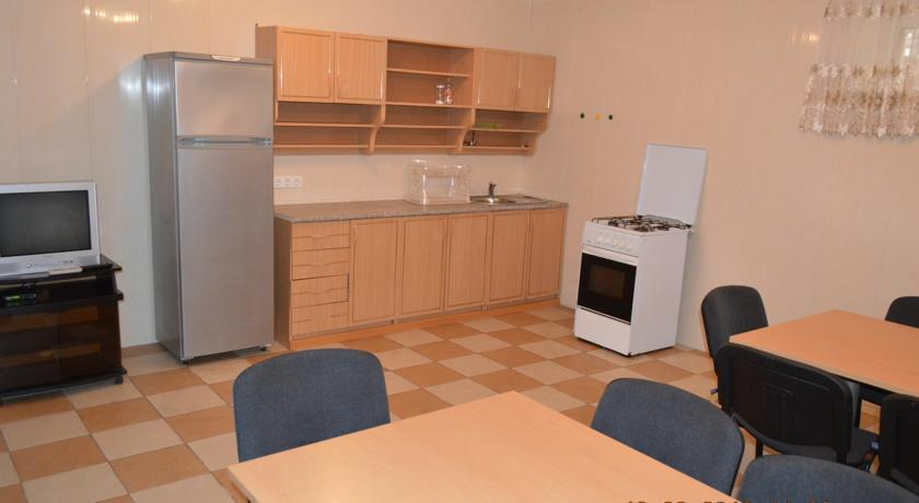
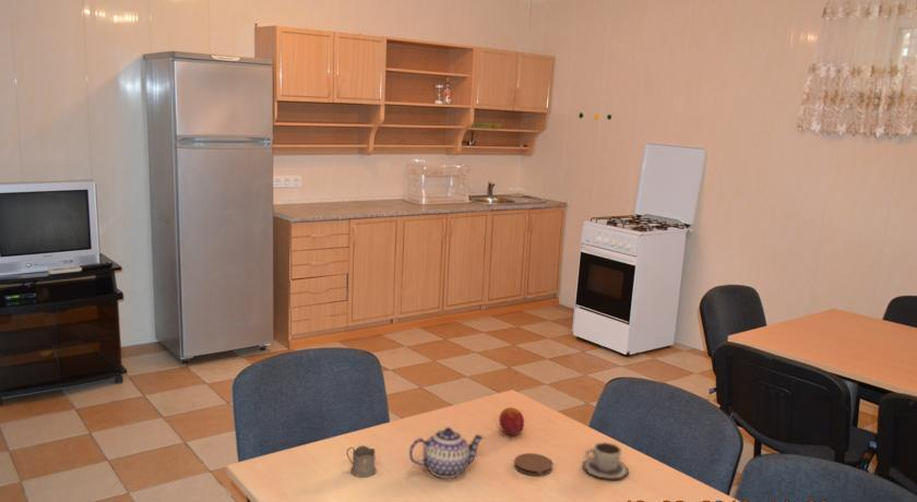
+ fruit (511, 420)
+ cup (606, 458)
+ teapot (446, 450)
+ coaster (533, 464)
+ tea glass holder (360, 454)
